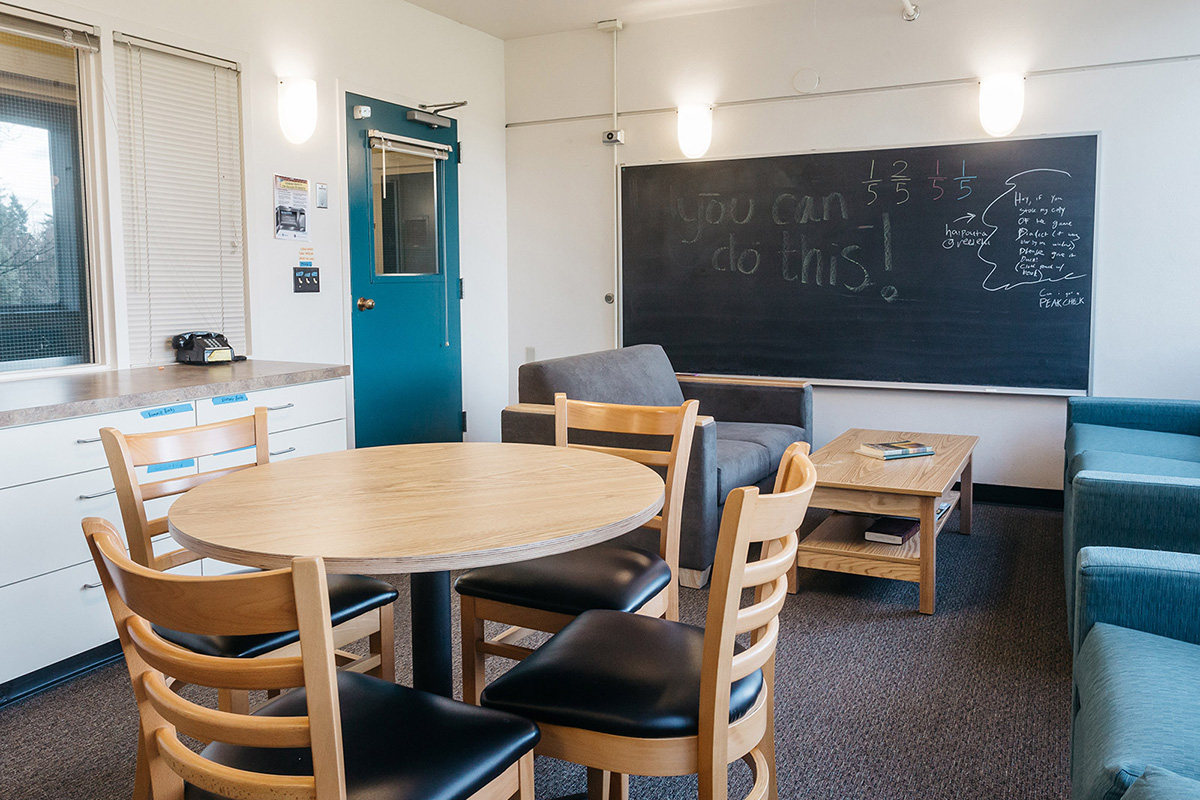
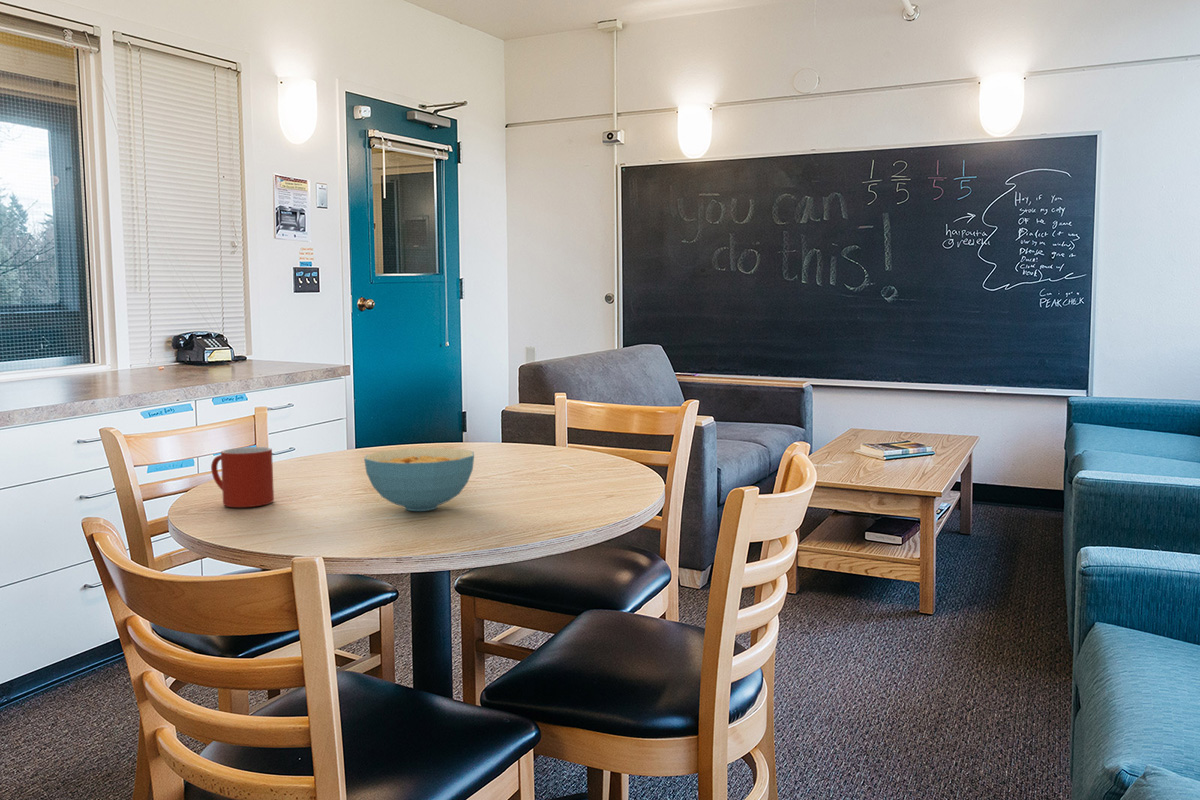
+ mug (238, 476)
+ cereal bowl (420, 481)
